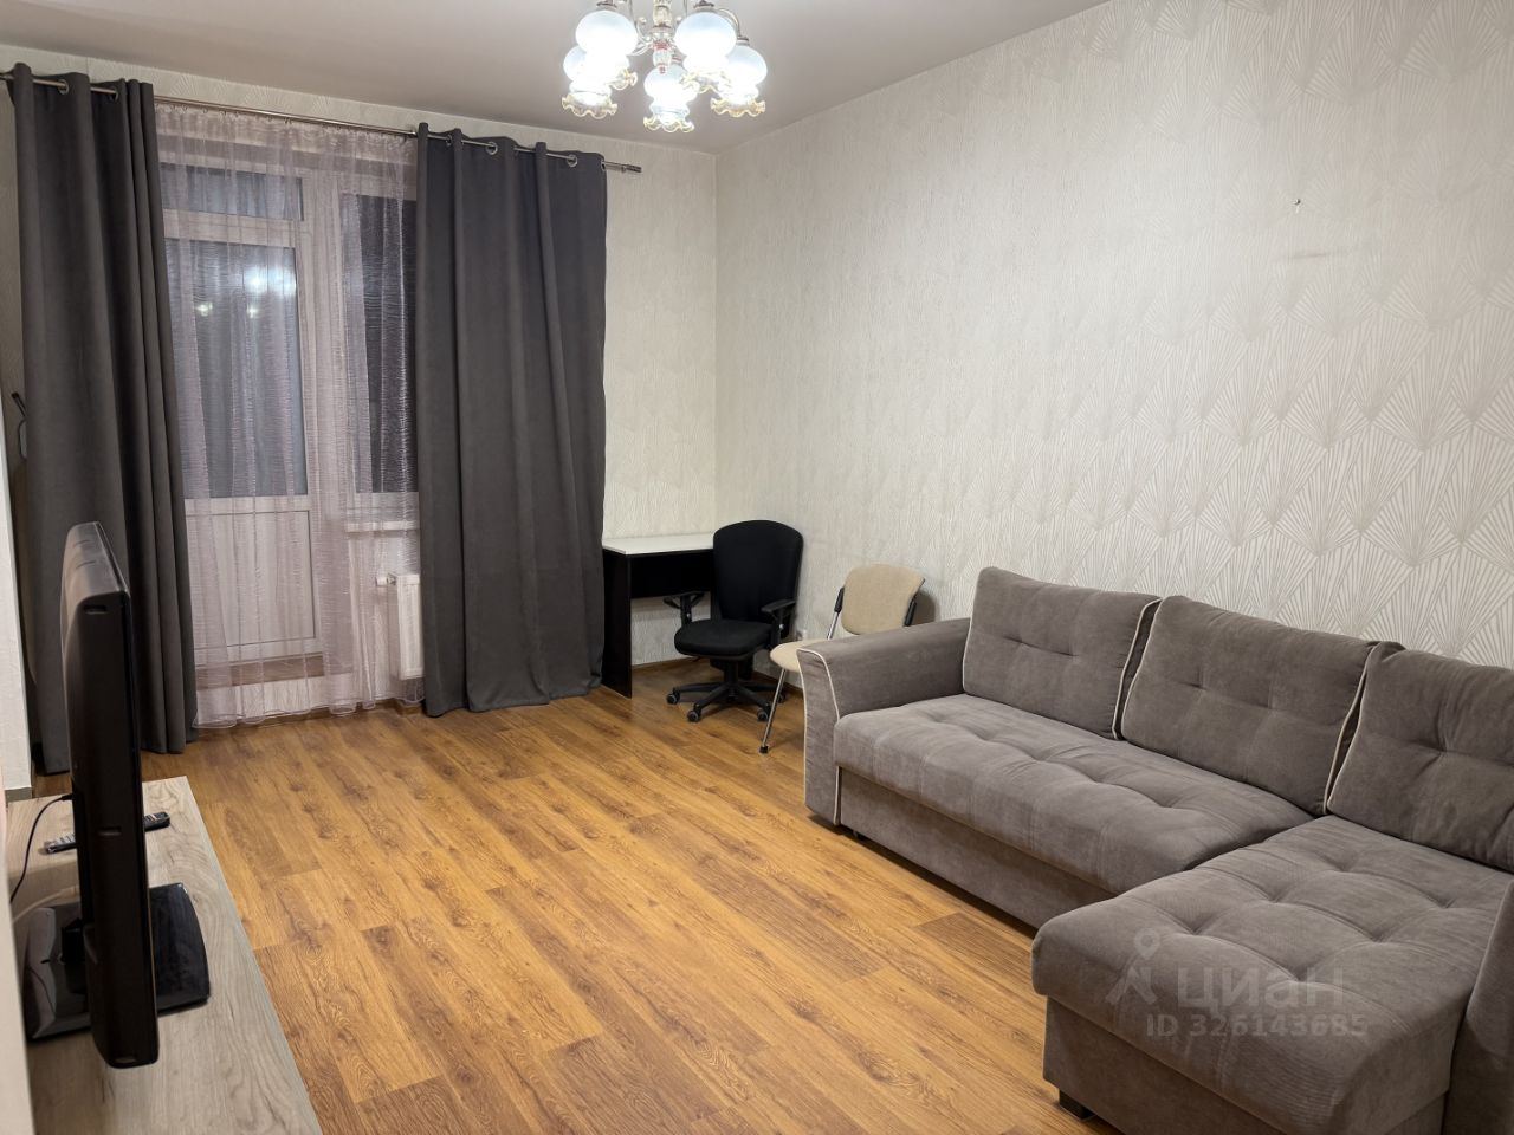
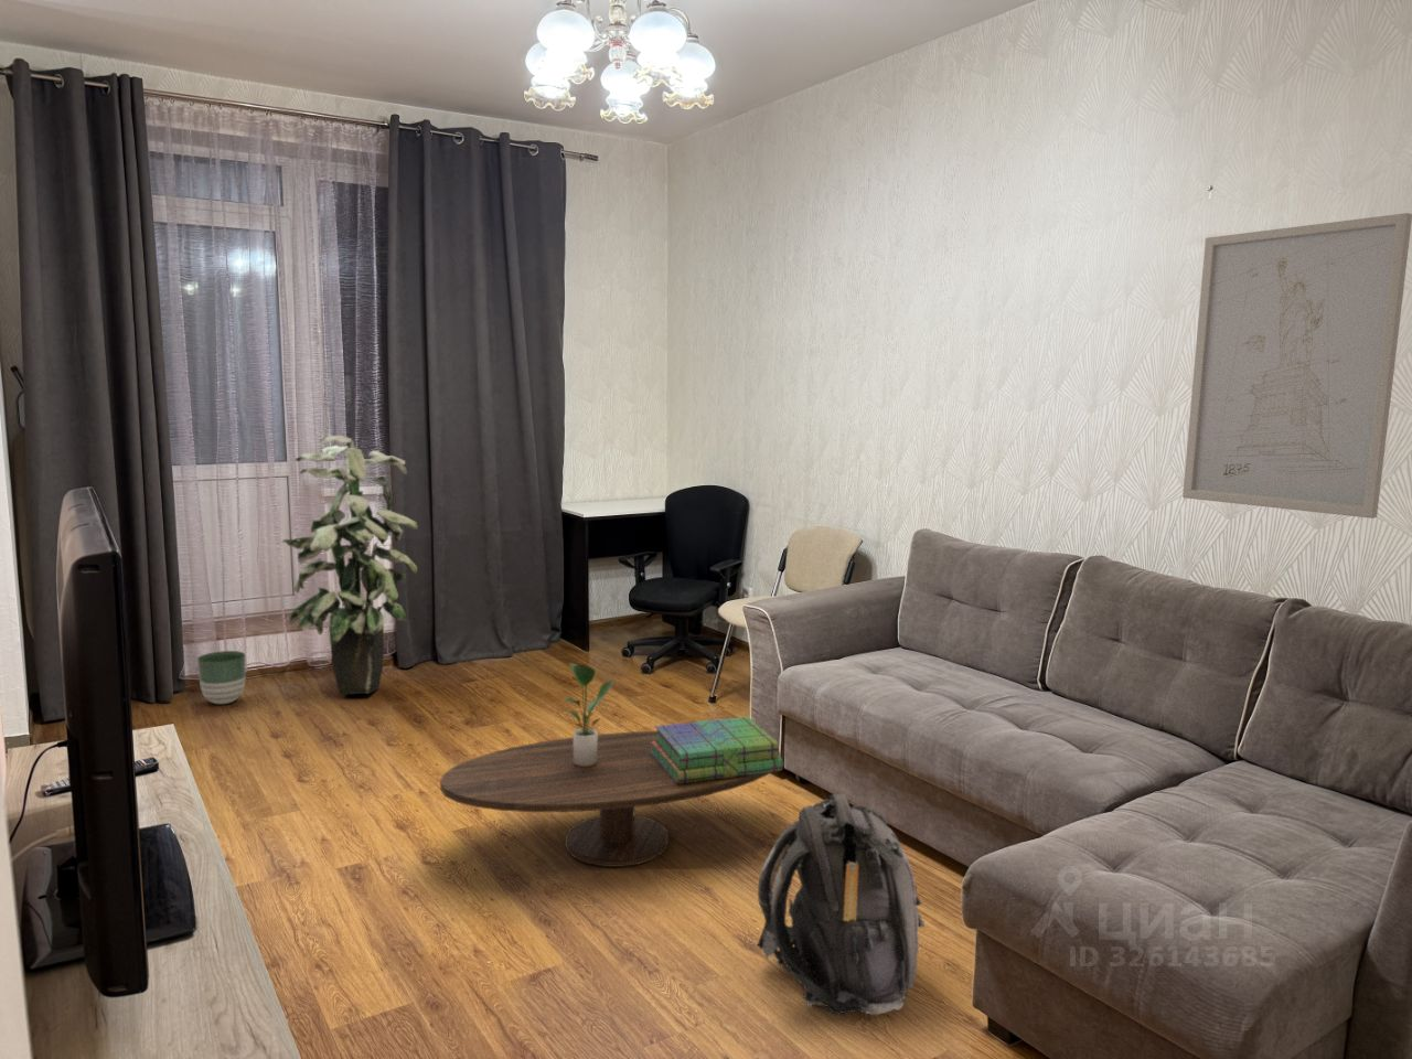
+ potted plant (588, 710)
+ planter (221, 680)
+ coffee table (617, 803)
+ indoor plant (349, 565)
+ backpack (841, 887)
+ stack of books (715, 746)
+ wall art (1285, 369)
